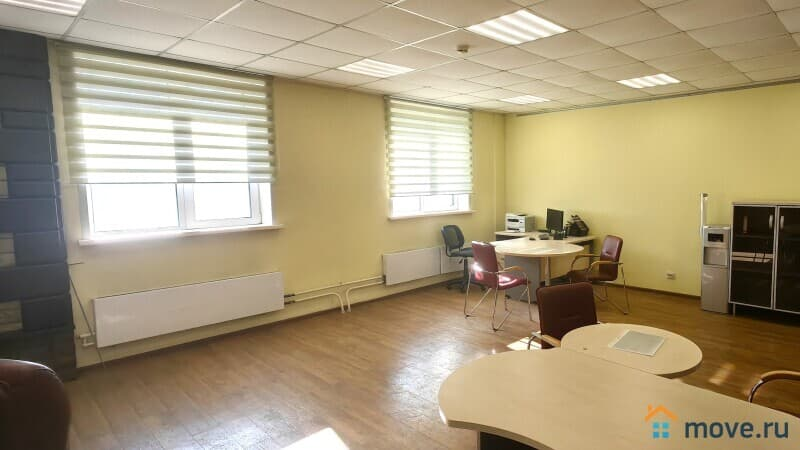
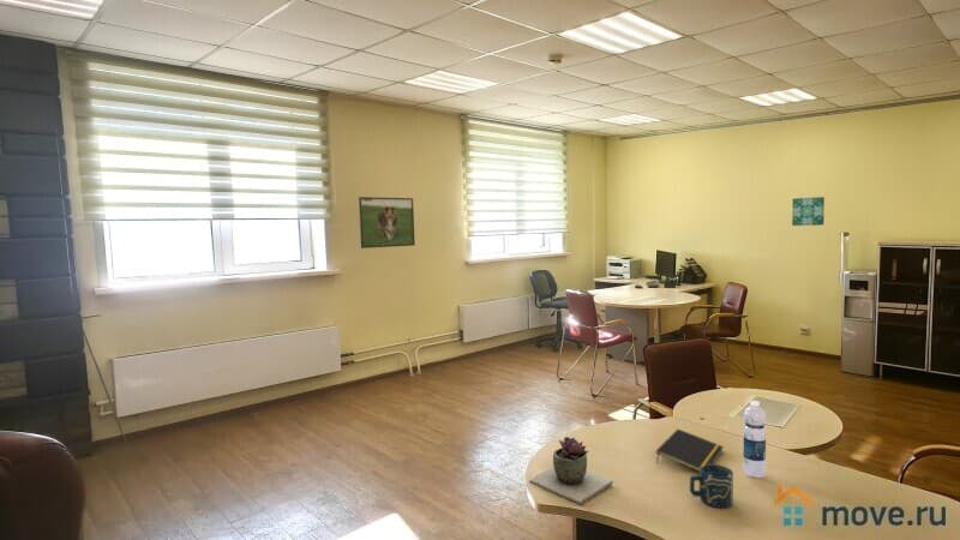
+ cup (710, 485)
+ water bottle (754, 438)
+ notepad (690, 449)
+ succulent plant (570, 461)
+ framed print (388, 222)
+ wall art (808, 211)
